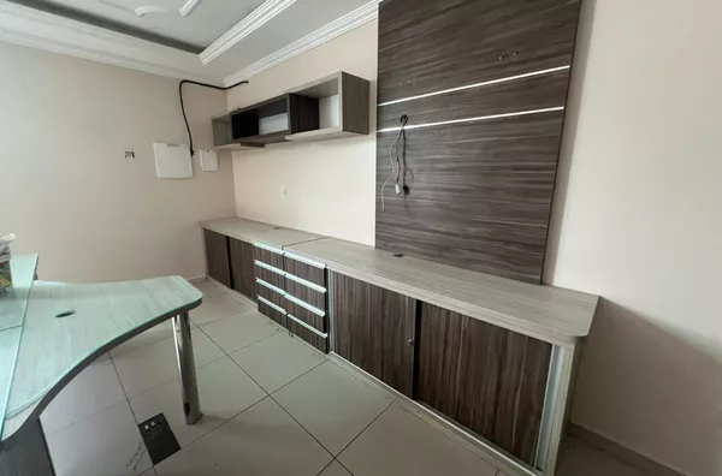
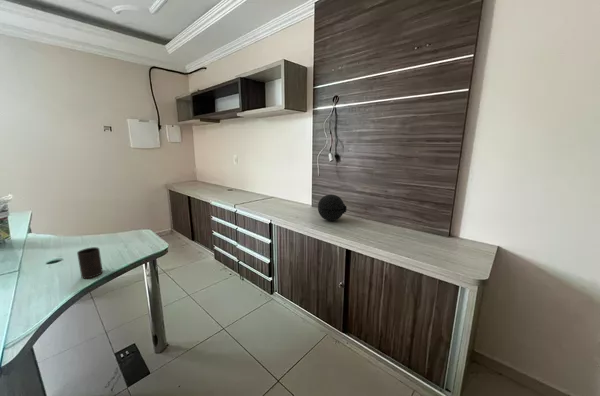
+ decorative orb (331, 207)
+ cup (90, 262)
